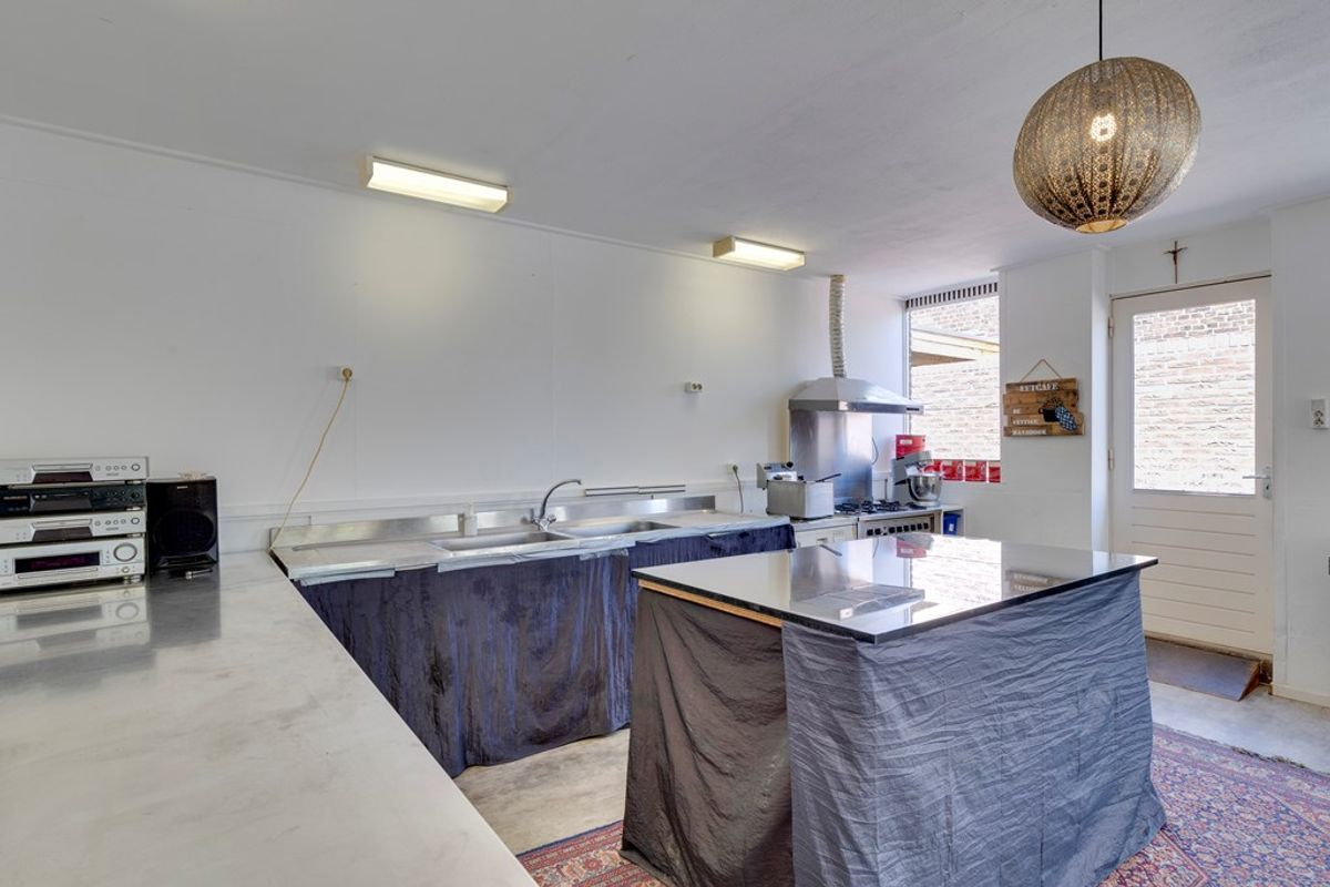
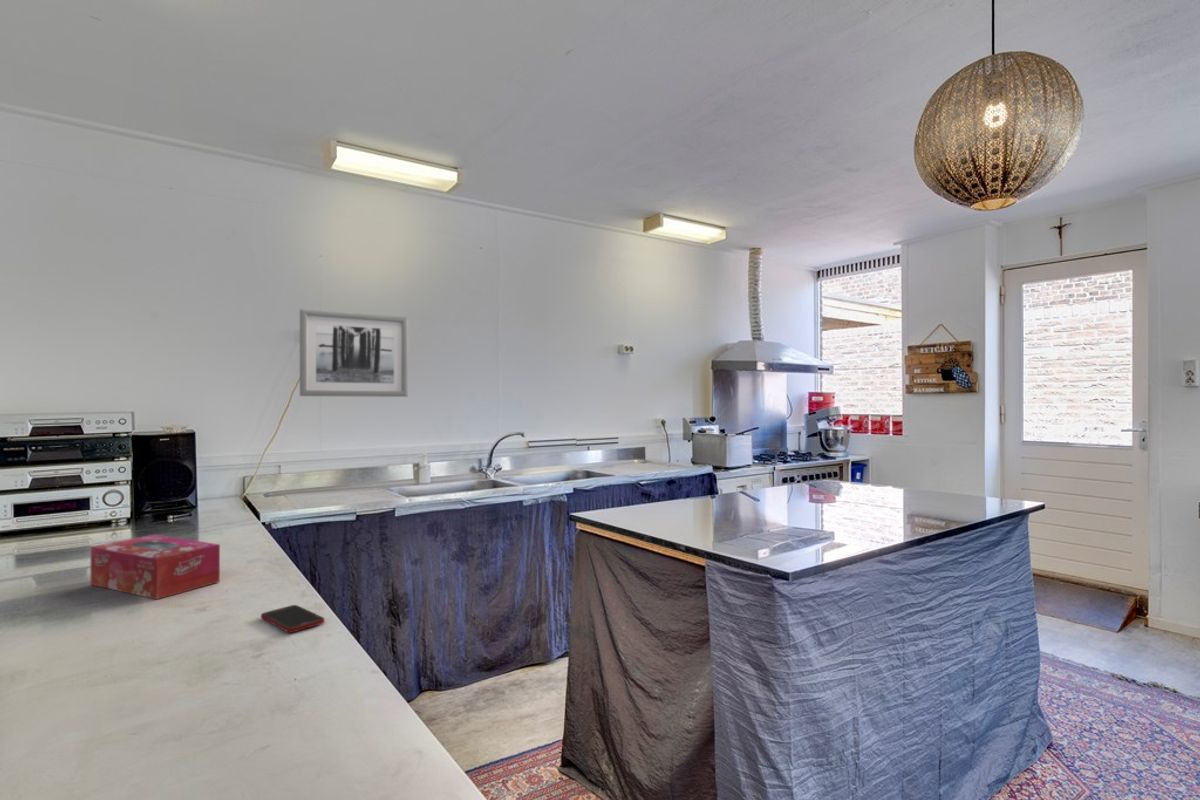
+ cell phone (292, 618)
+ tissue box (155, 564)
+ wall art (356, 354)
